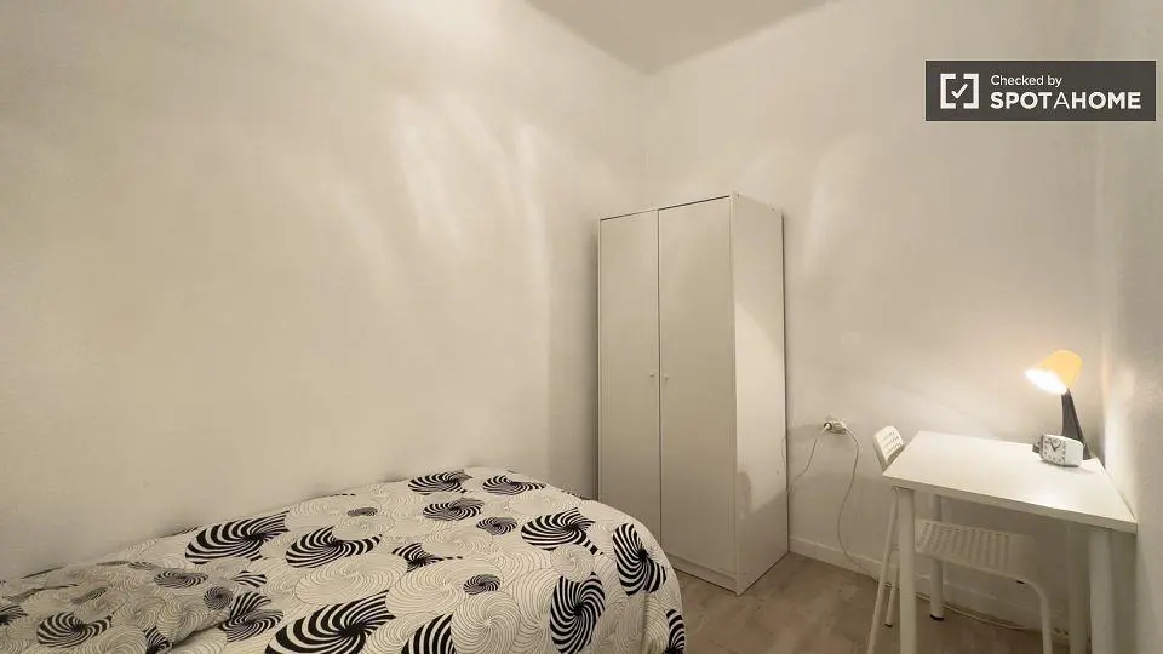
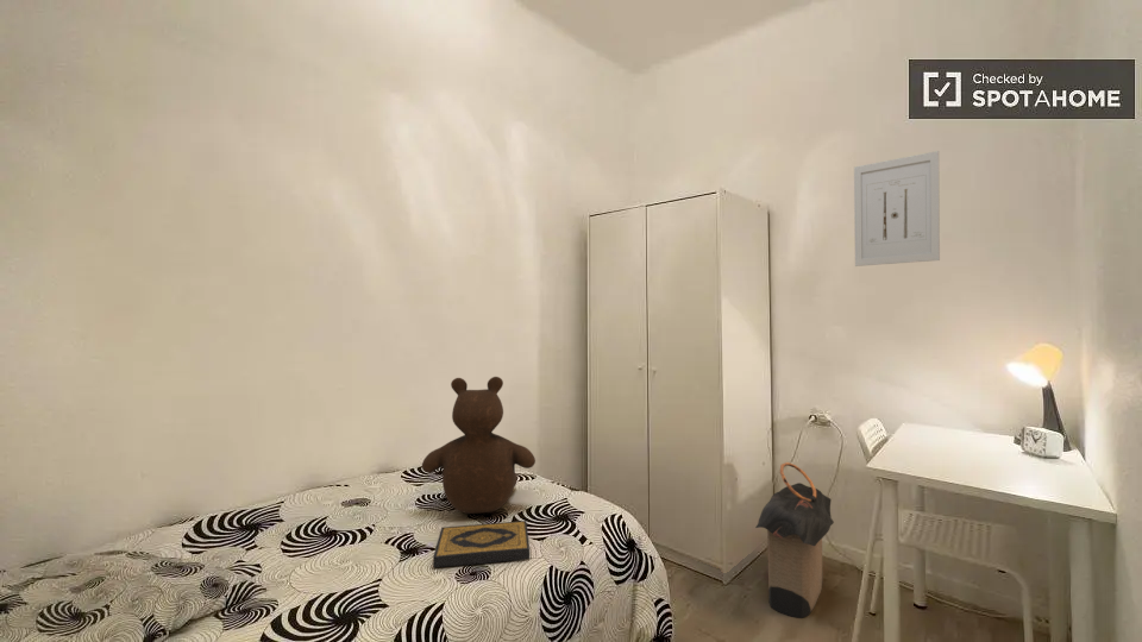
+ teddy bear (481, 439)
+ wall art (895, 210)
+ hardback book (483, 542)
+ laundry hamper (797, 531)
